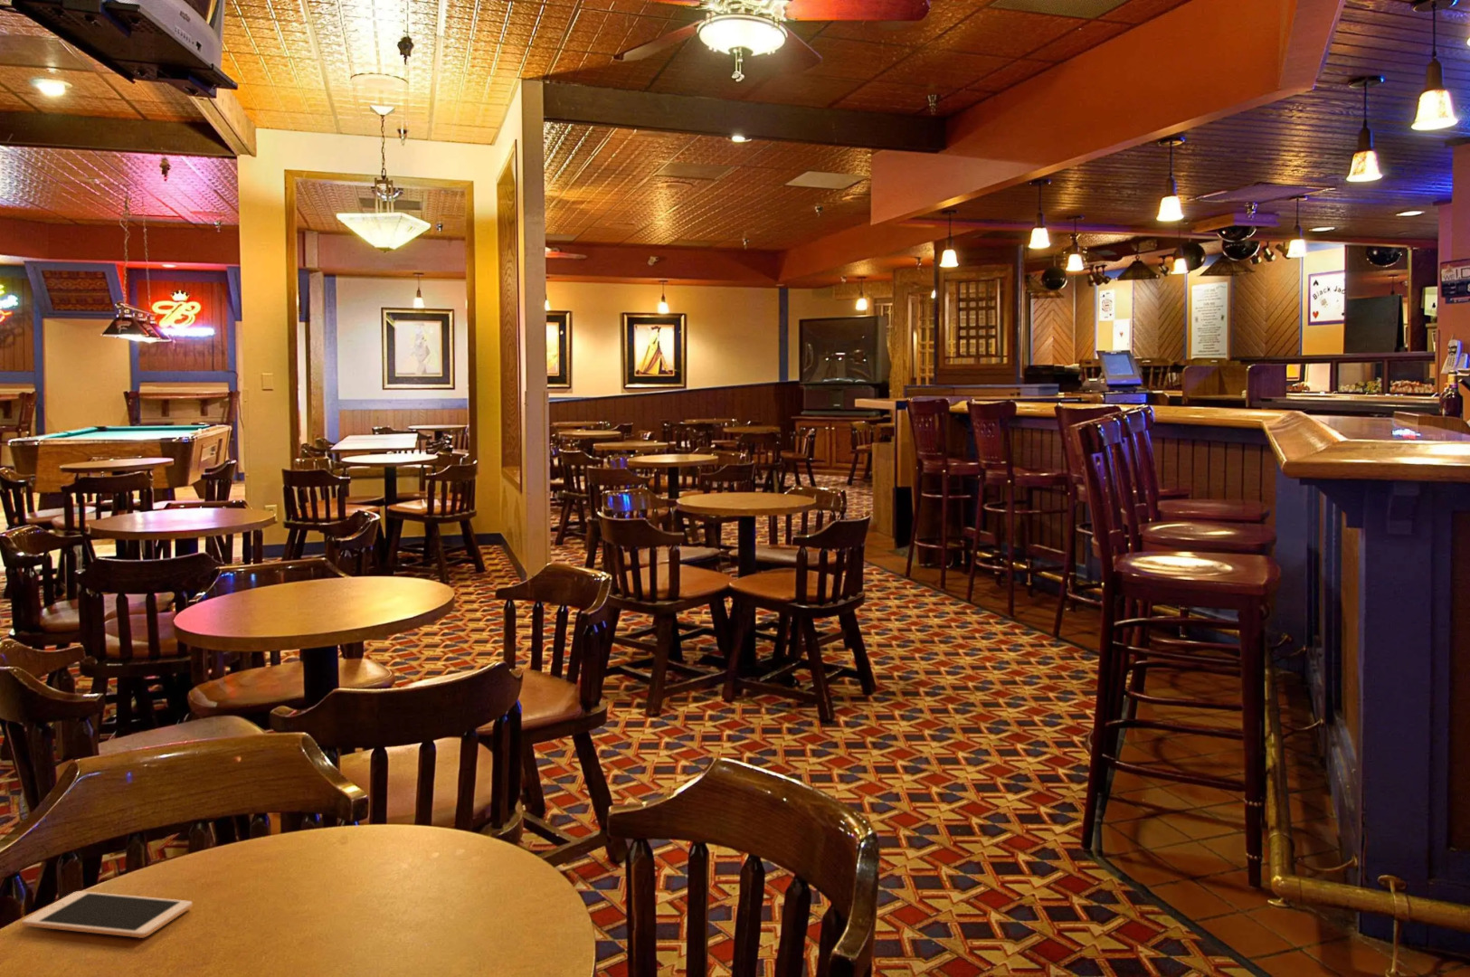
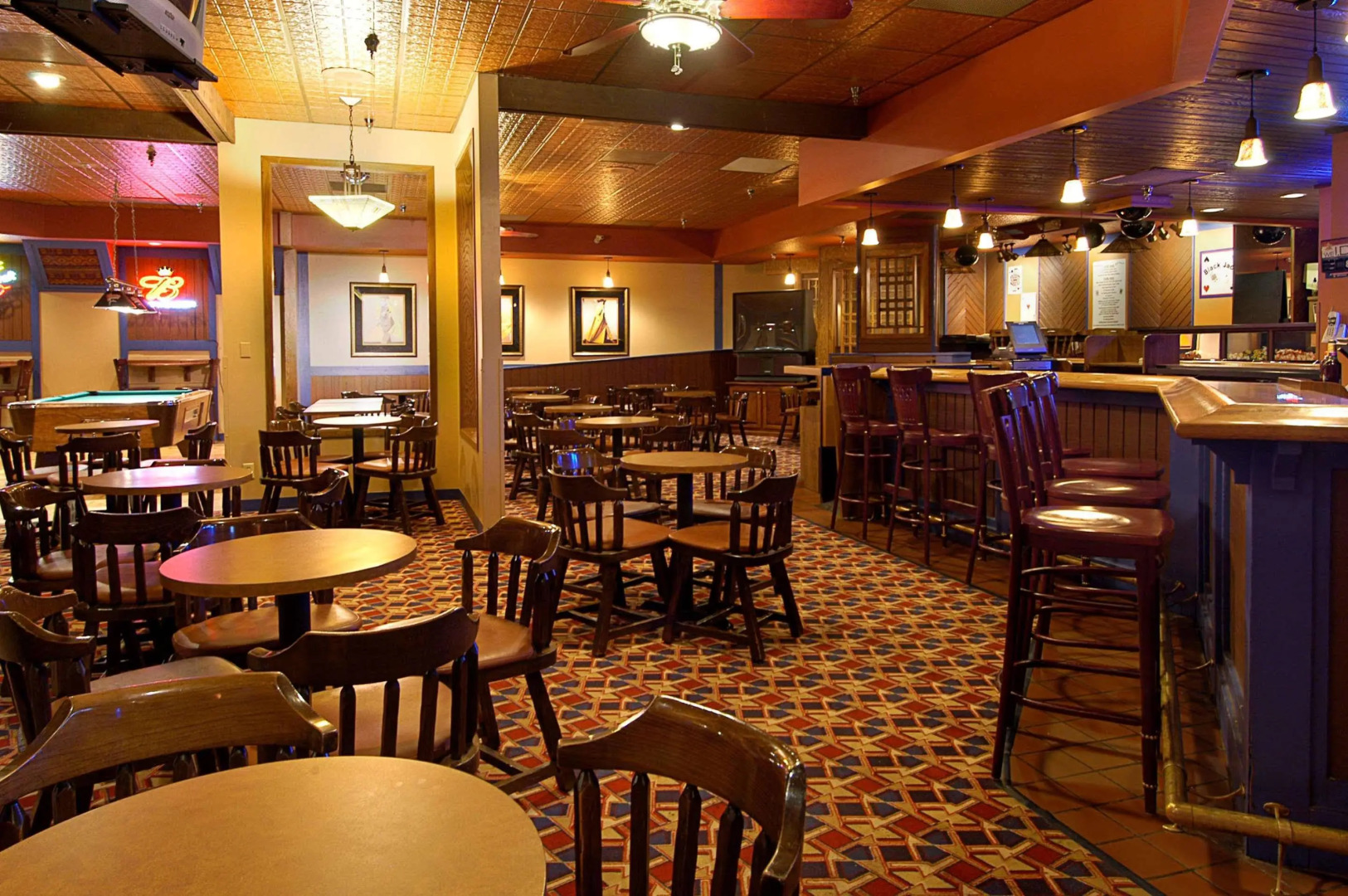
- cell phone (109, 913)
